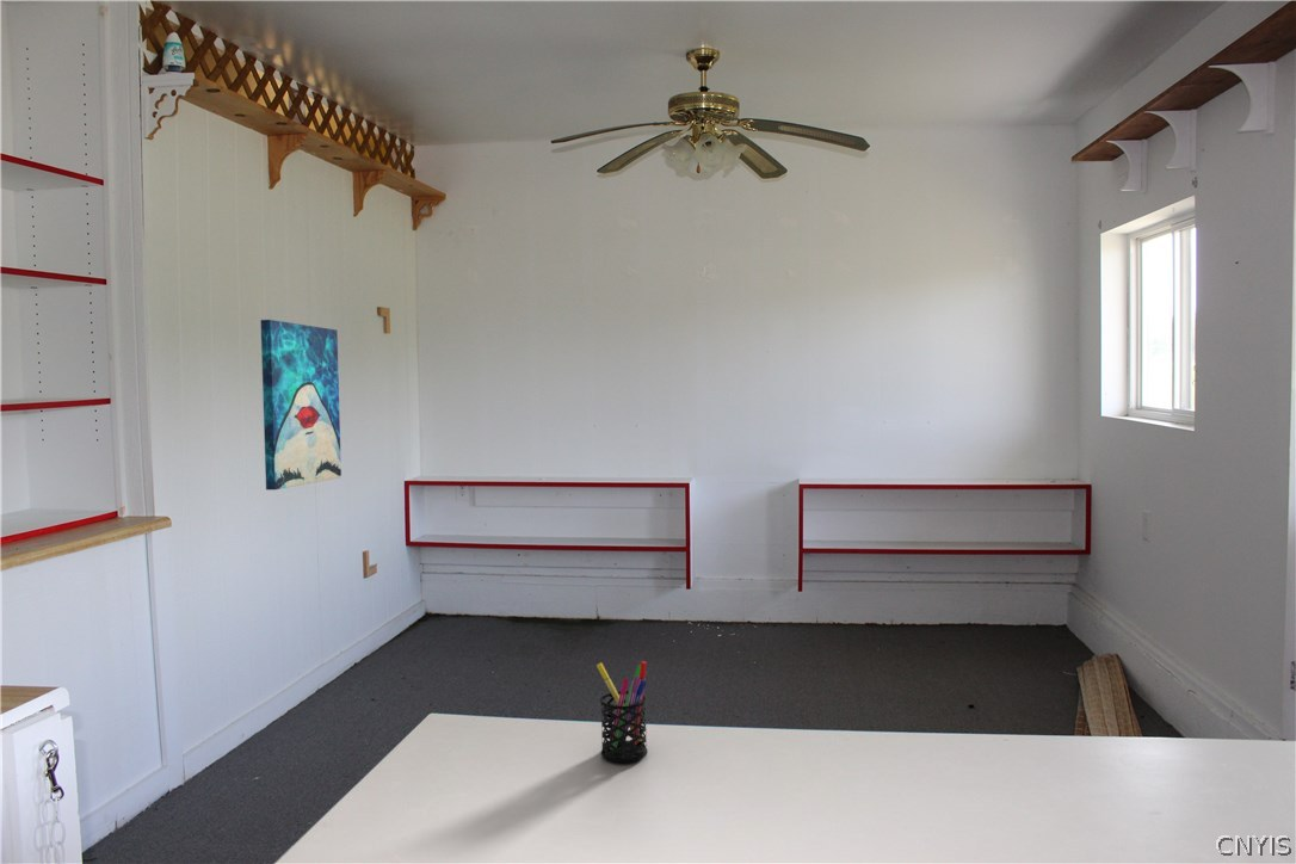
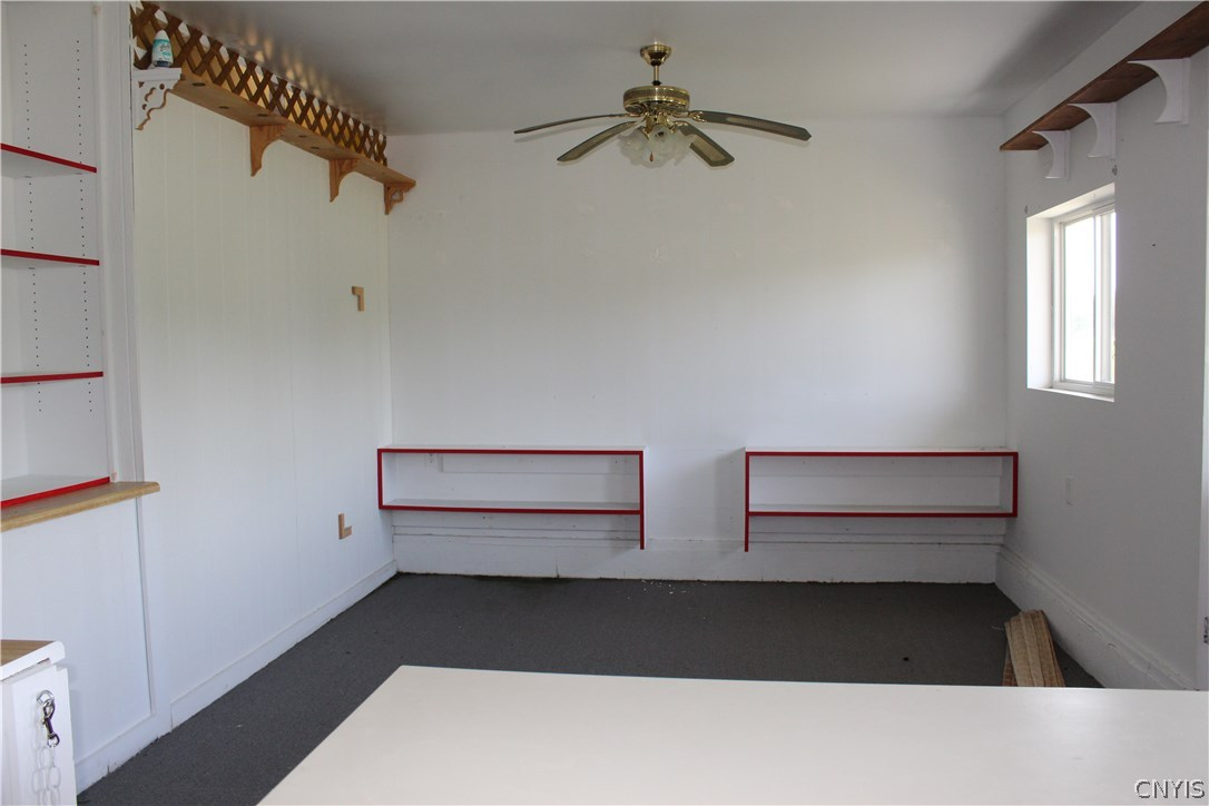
- pen holder (628, 704)
- wall art (303, 403)
